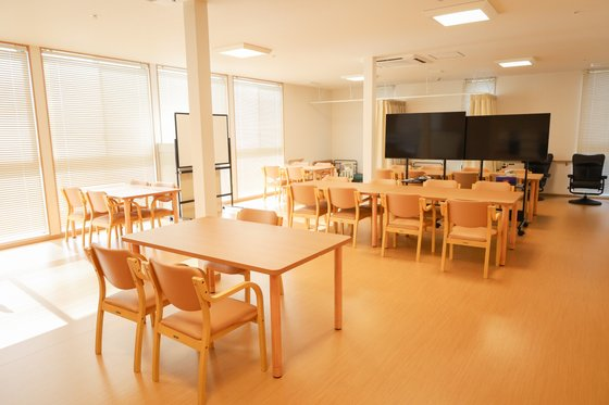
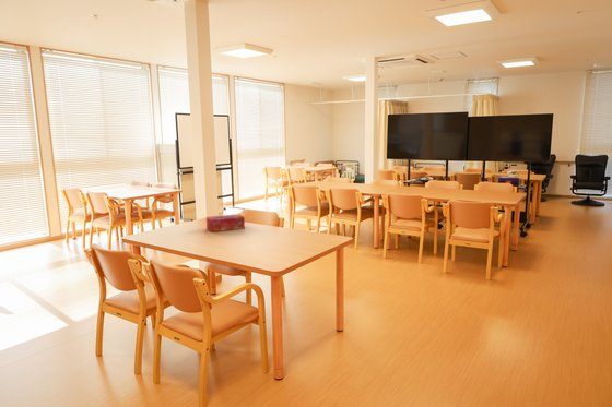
+ tissue box (225, 223)
